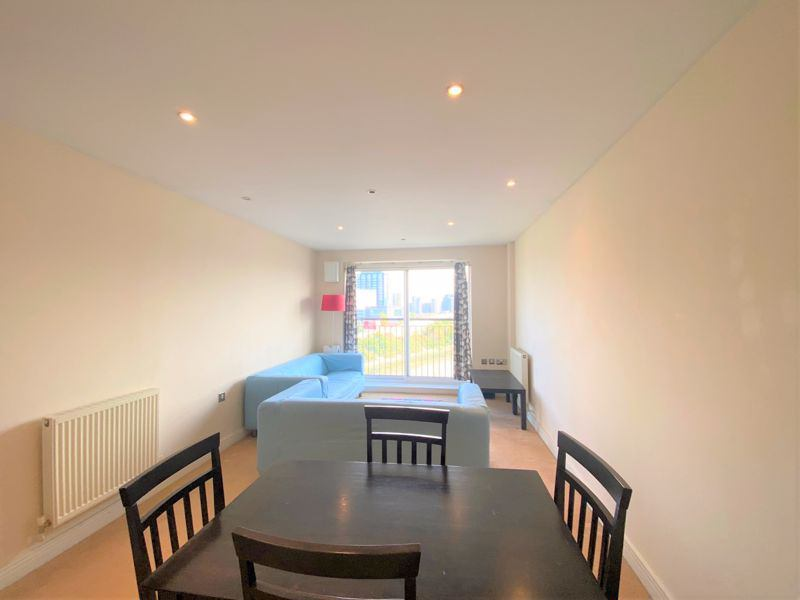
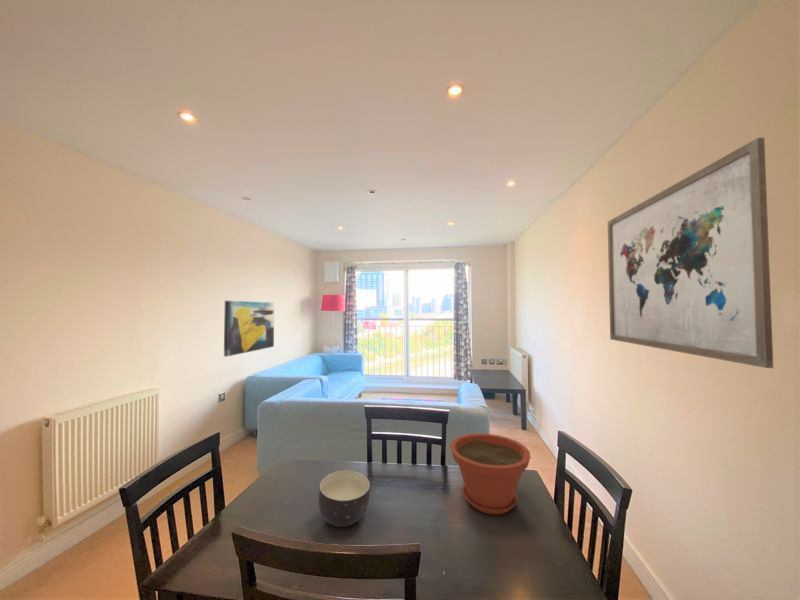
+ plant pot (489, 474)
+ wall art (252, 326)
+ wall art (662, 270)
+ bowl (344, 500)
